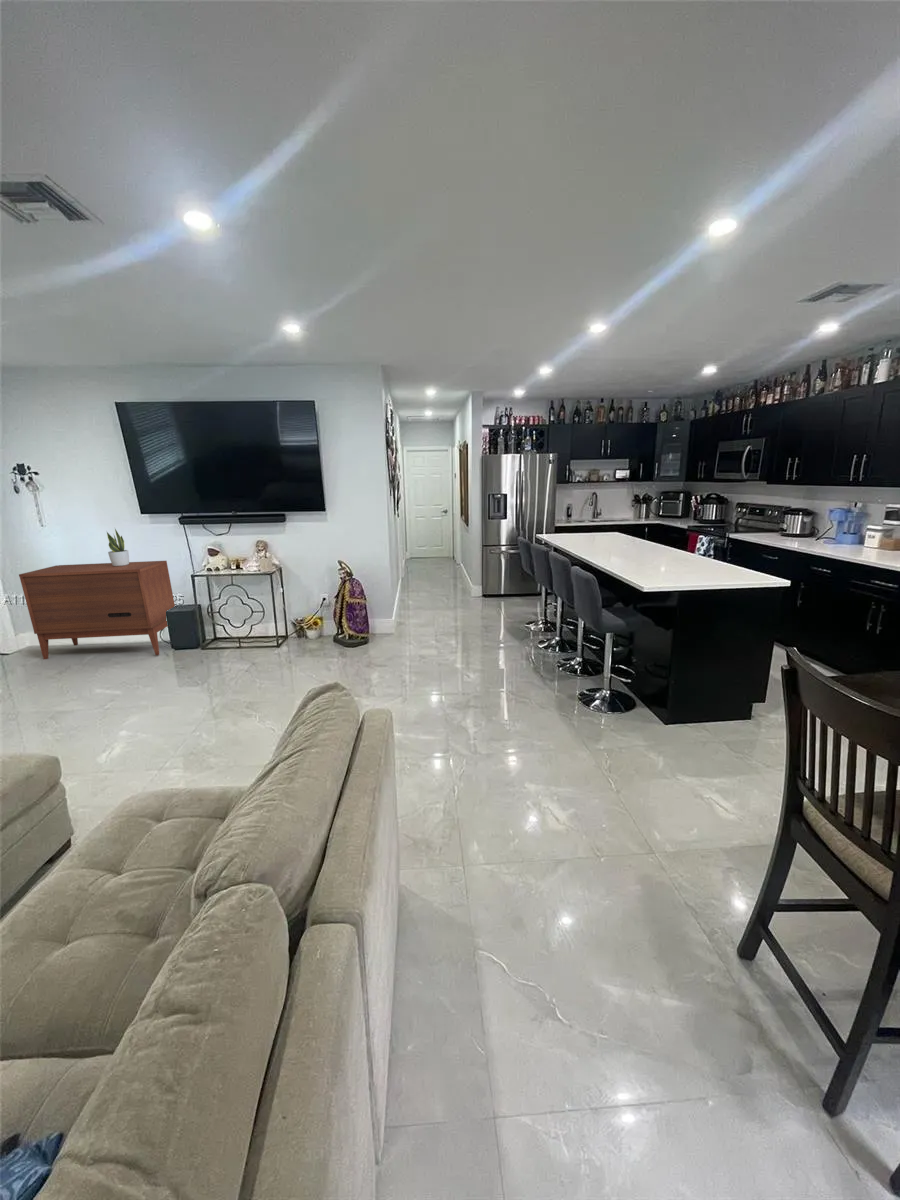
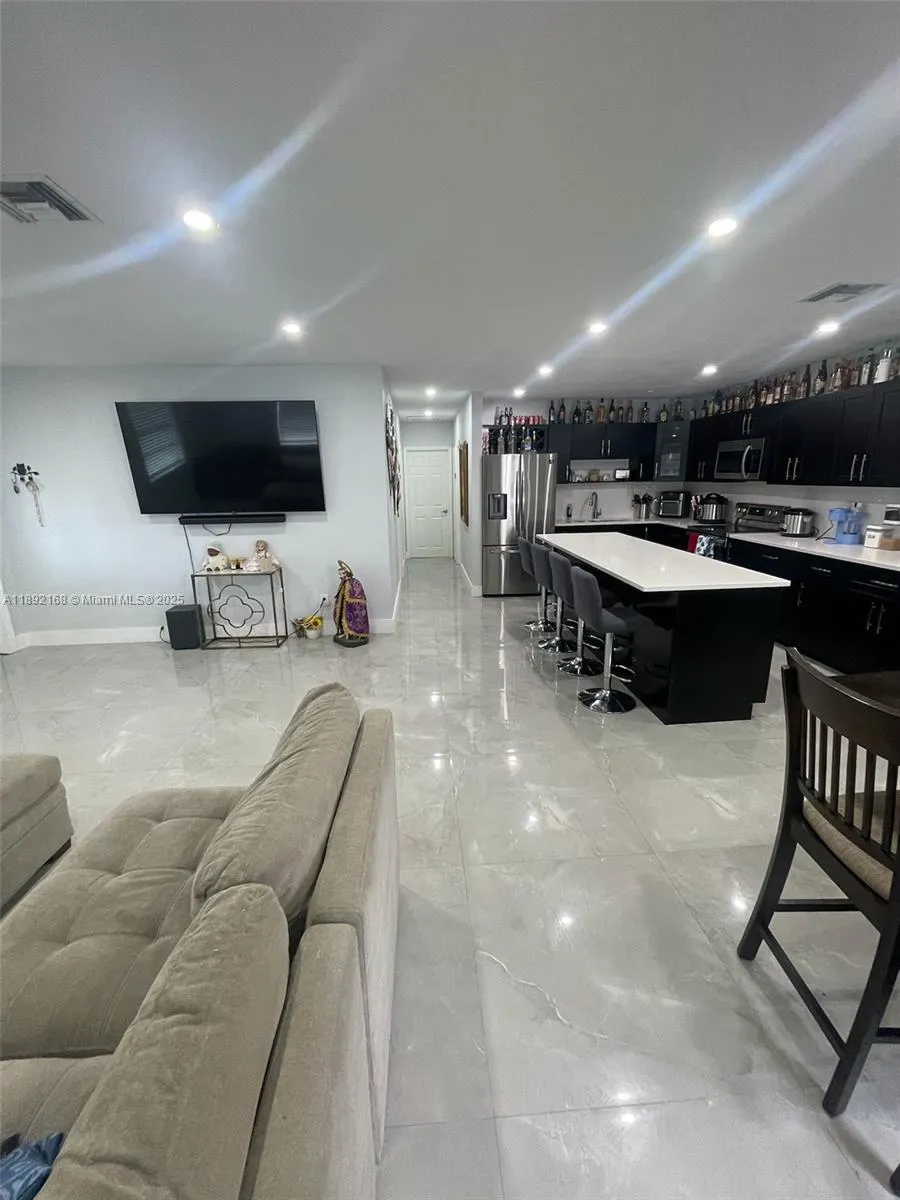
- dresser (106, 609)
- potted plant (117, 545)
